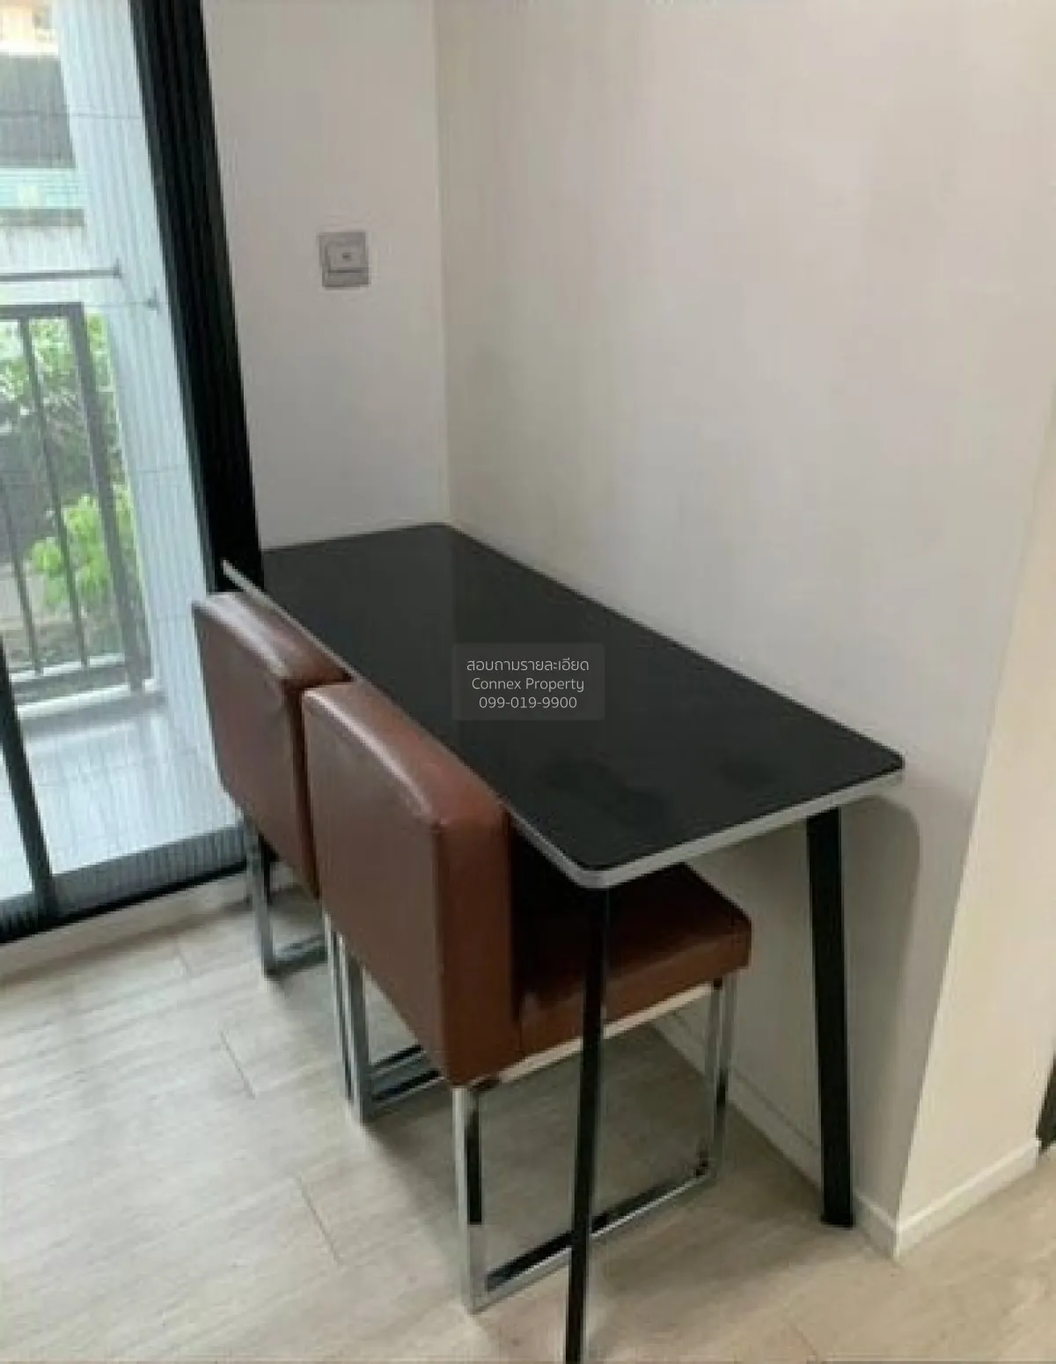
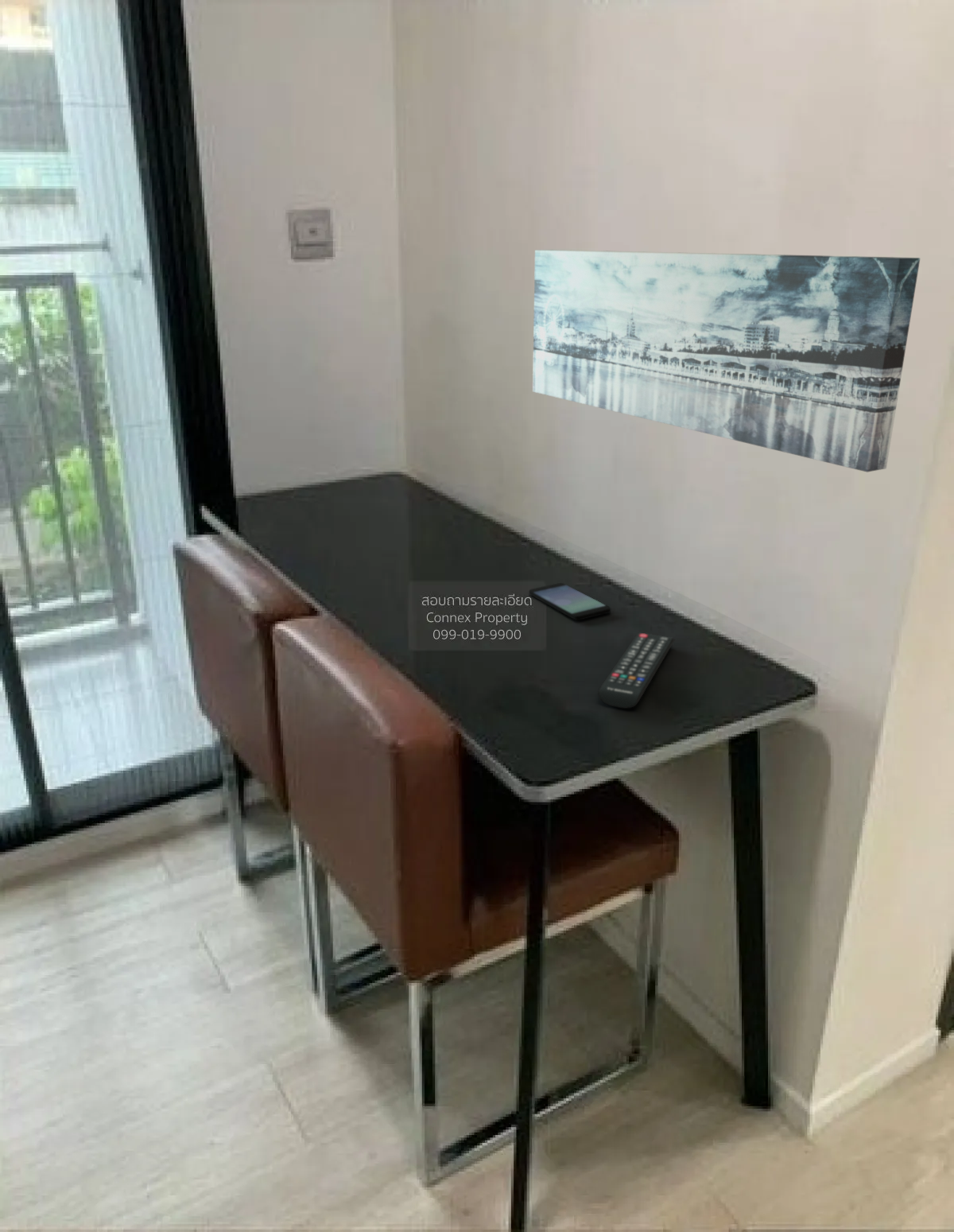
+ remote control (638, 667)
+ smartphone (568, 600)
+ wall art (681, 340)
